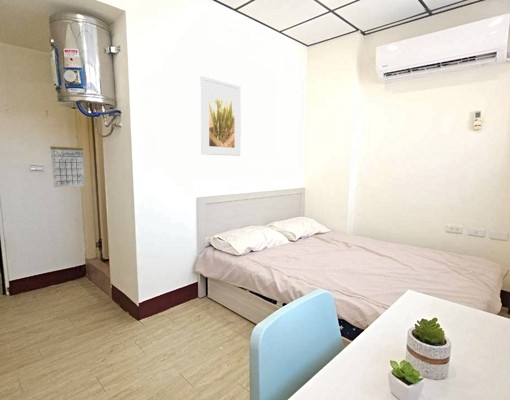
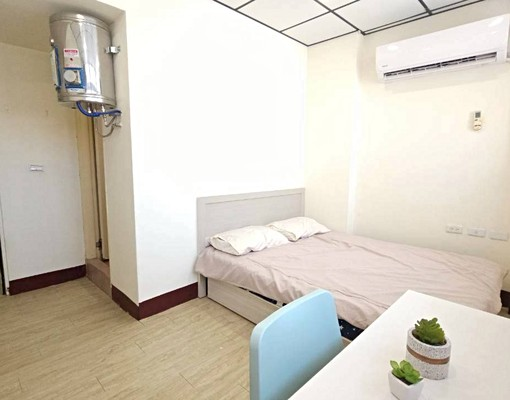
- calendar (68, 162)
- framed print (221, 118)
